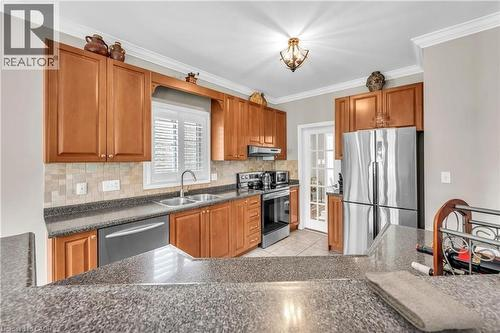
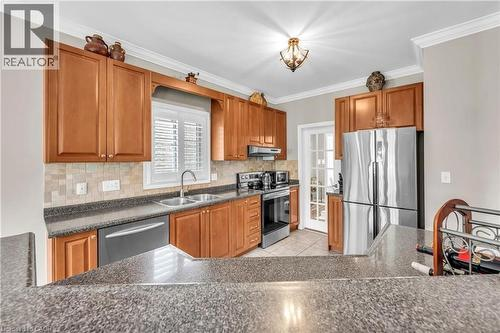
- washcloth (412, 294)
